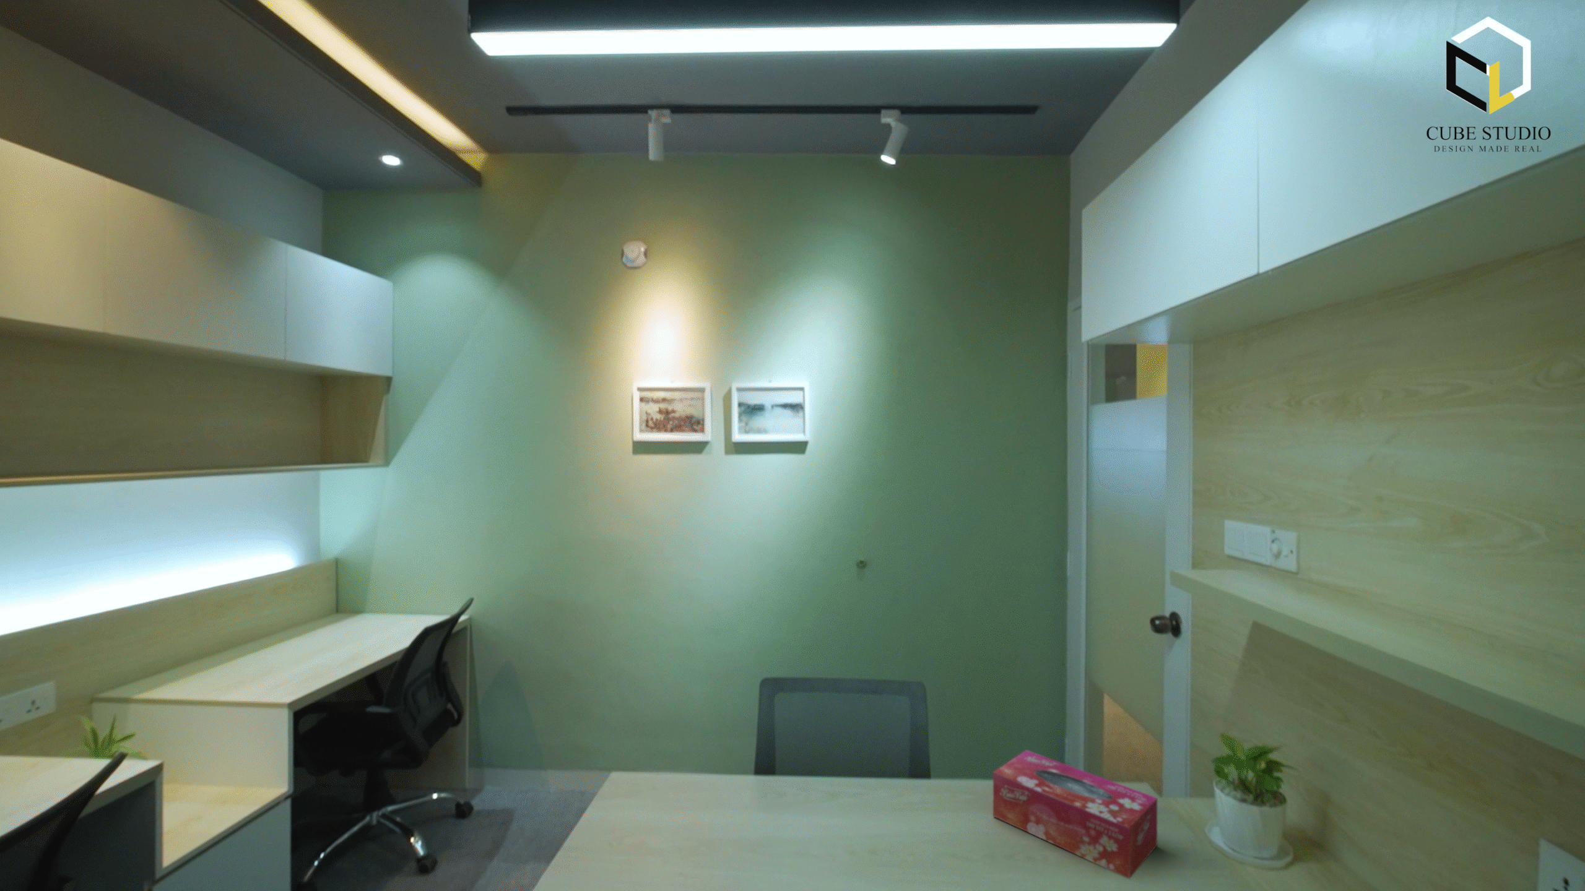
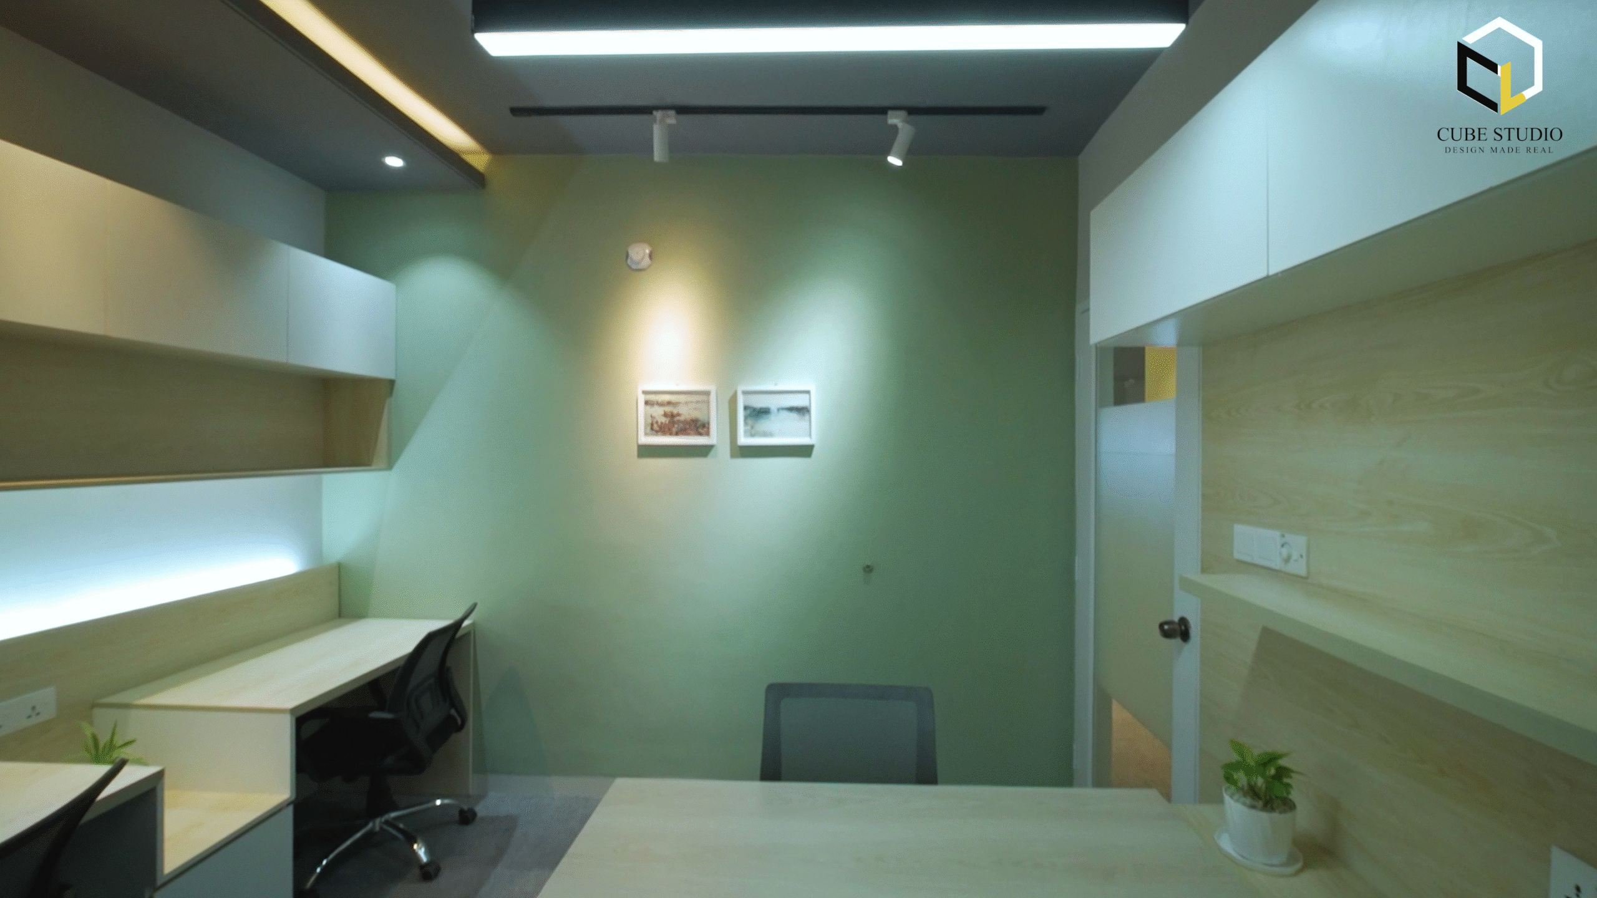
- tissue box (1072, 807)
